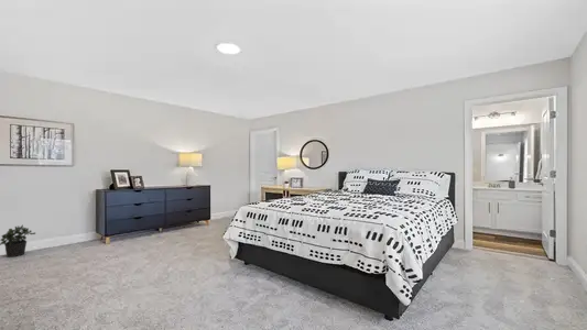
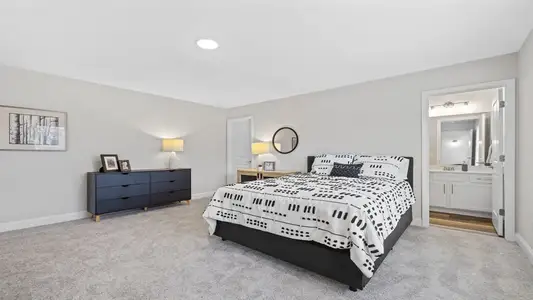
- potted plant (18, 240)
